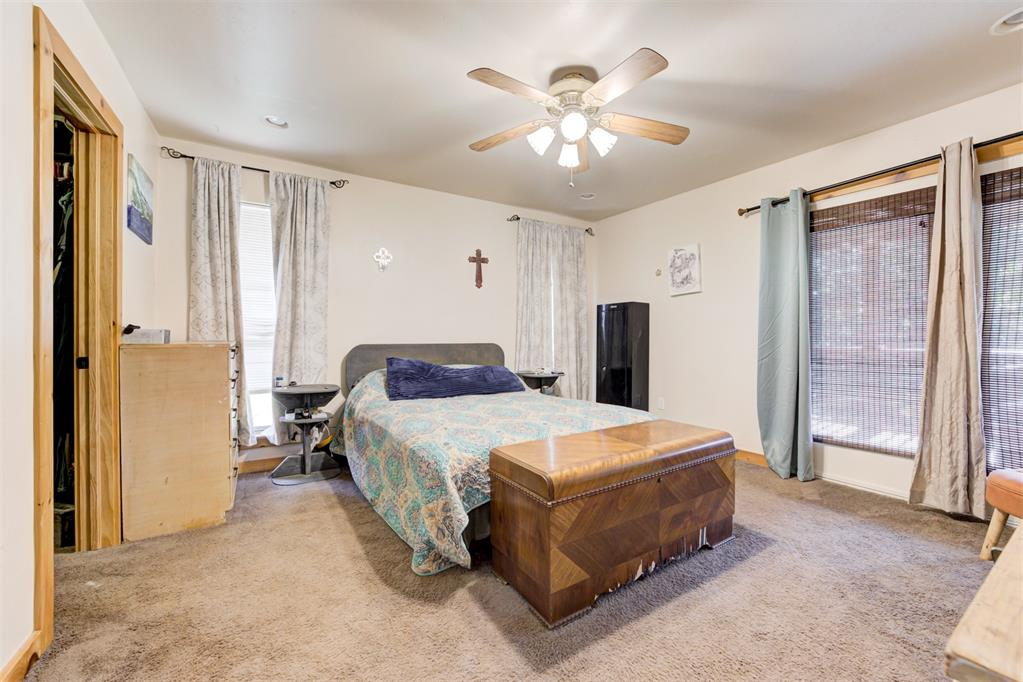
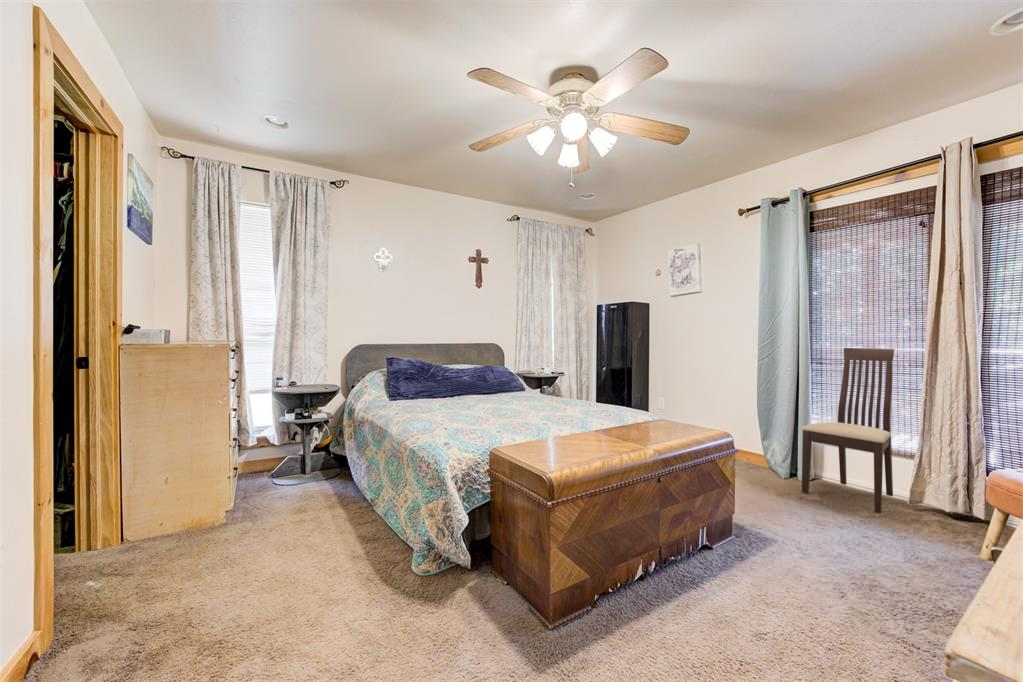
+ chair (854, 422)
